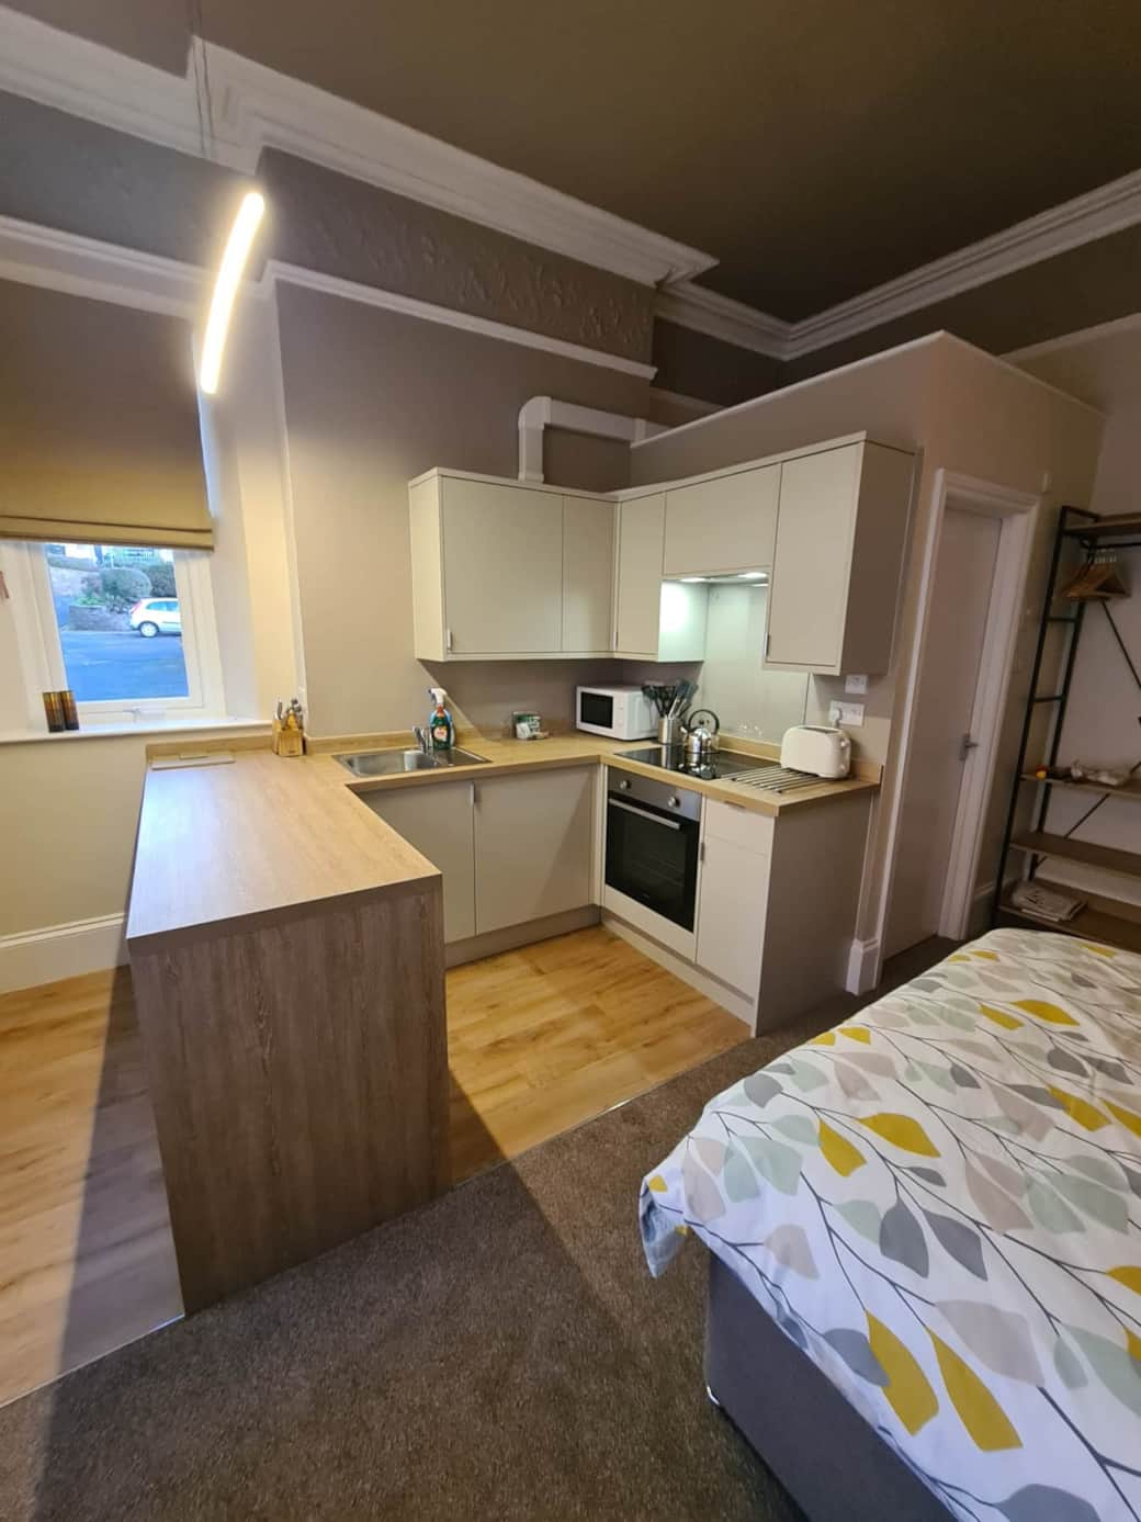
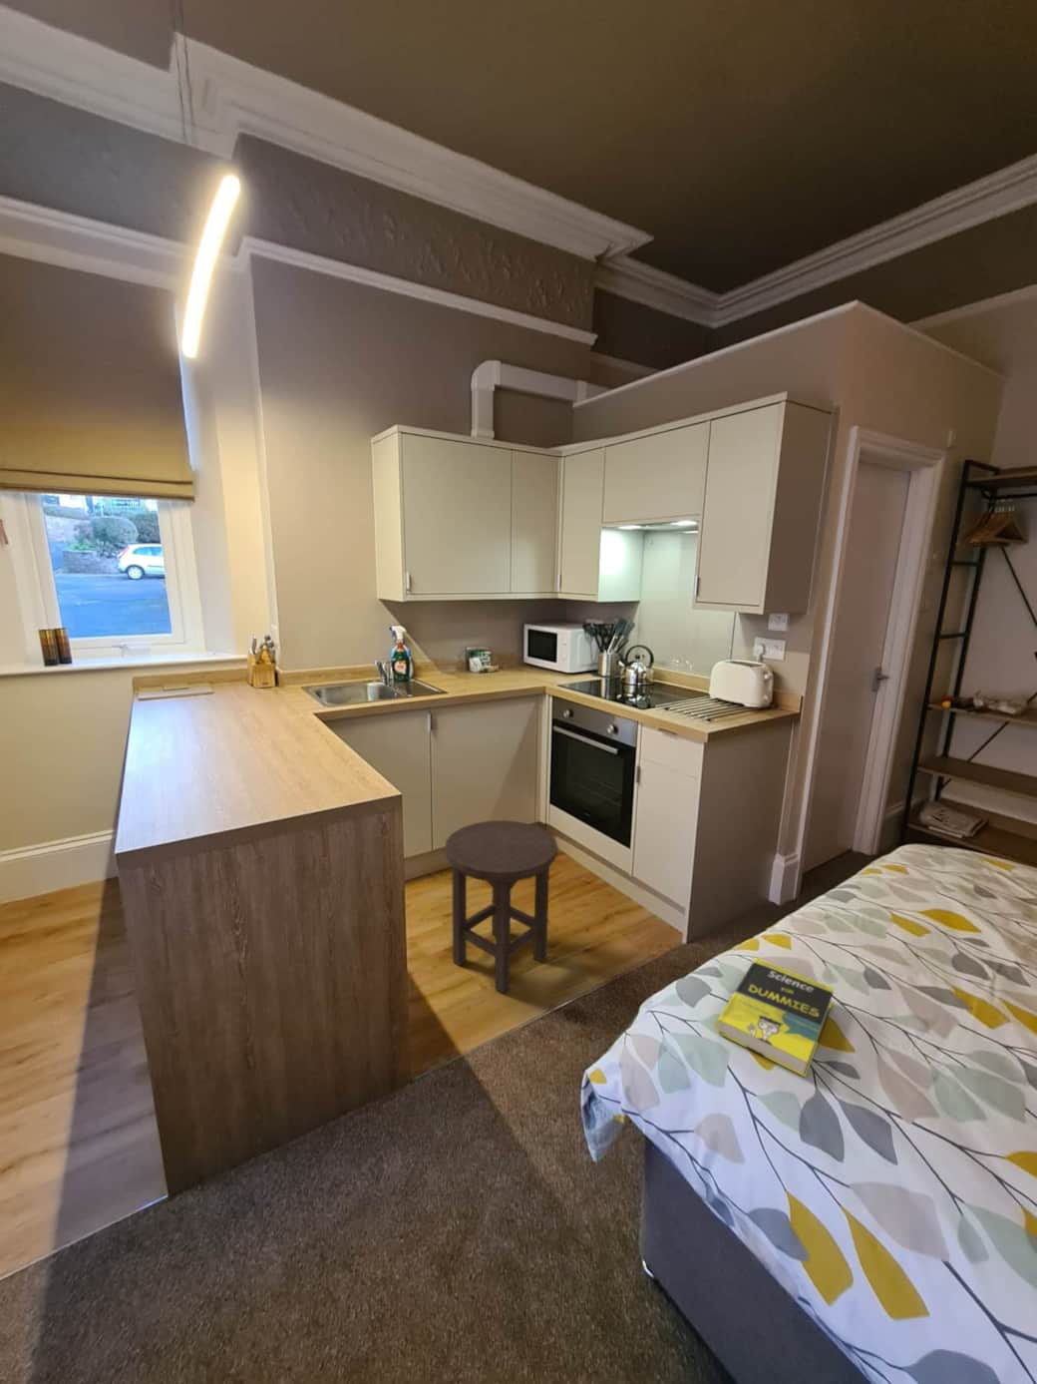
+ book (776, 1009)
+ stool (501, 903)
